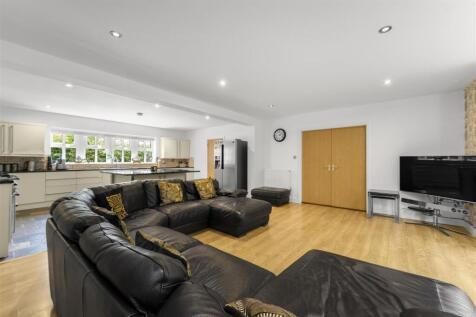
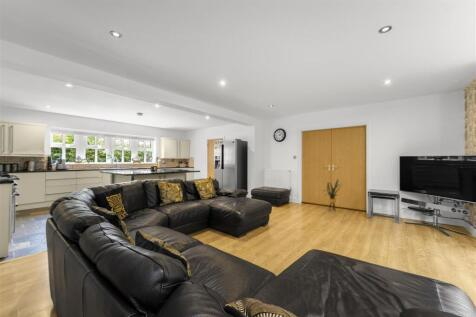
+ house plant (334, 195)
